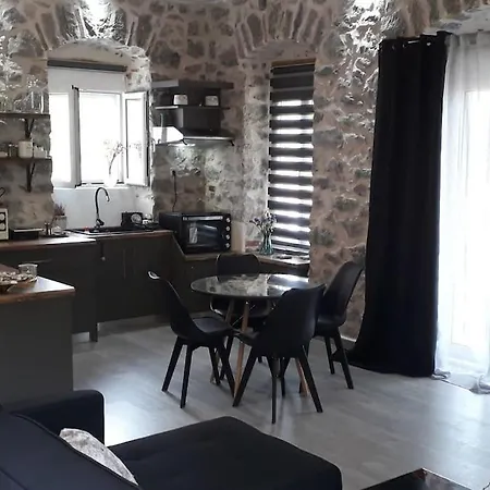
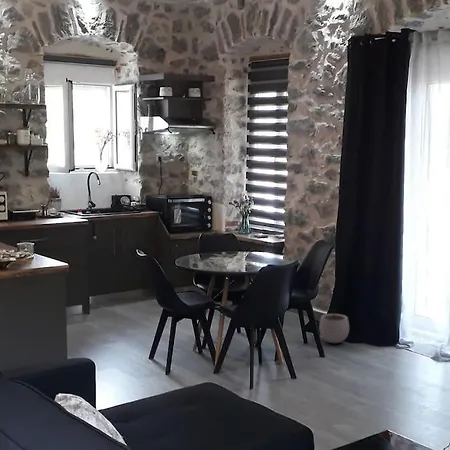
+ plant pot (334, 324)
